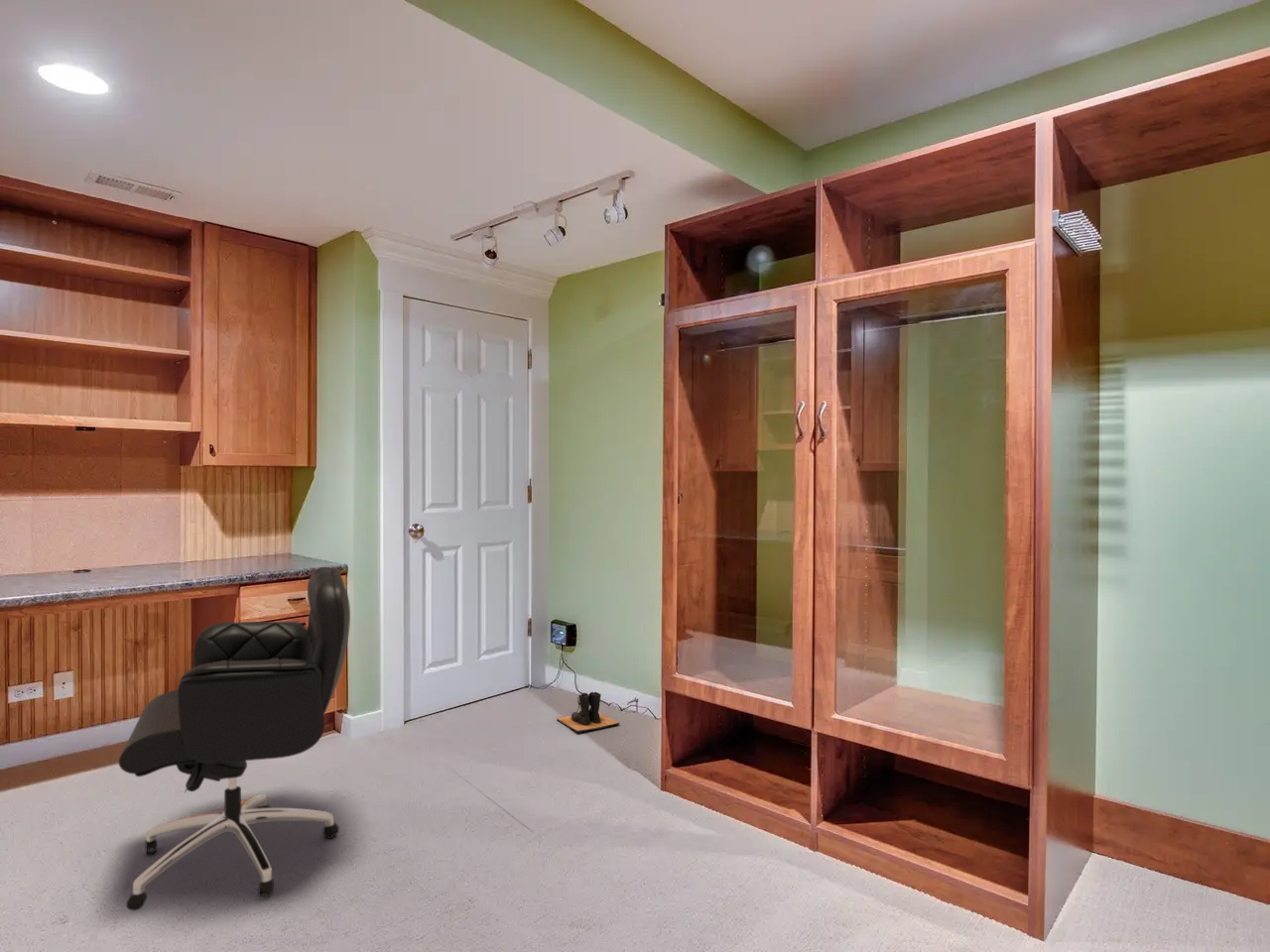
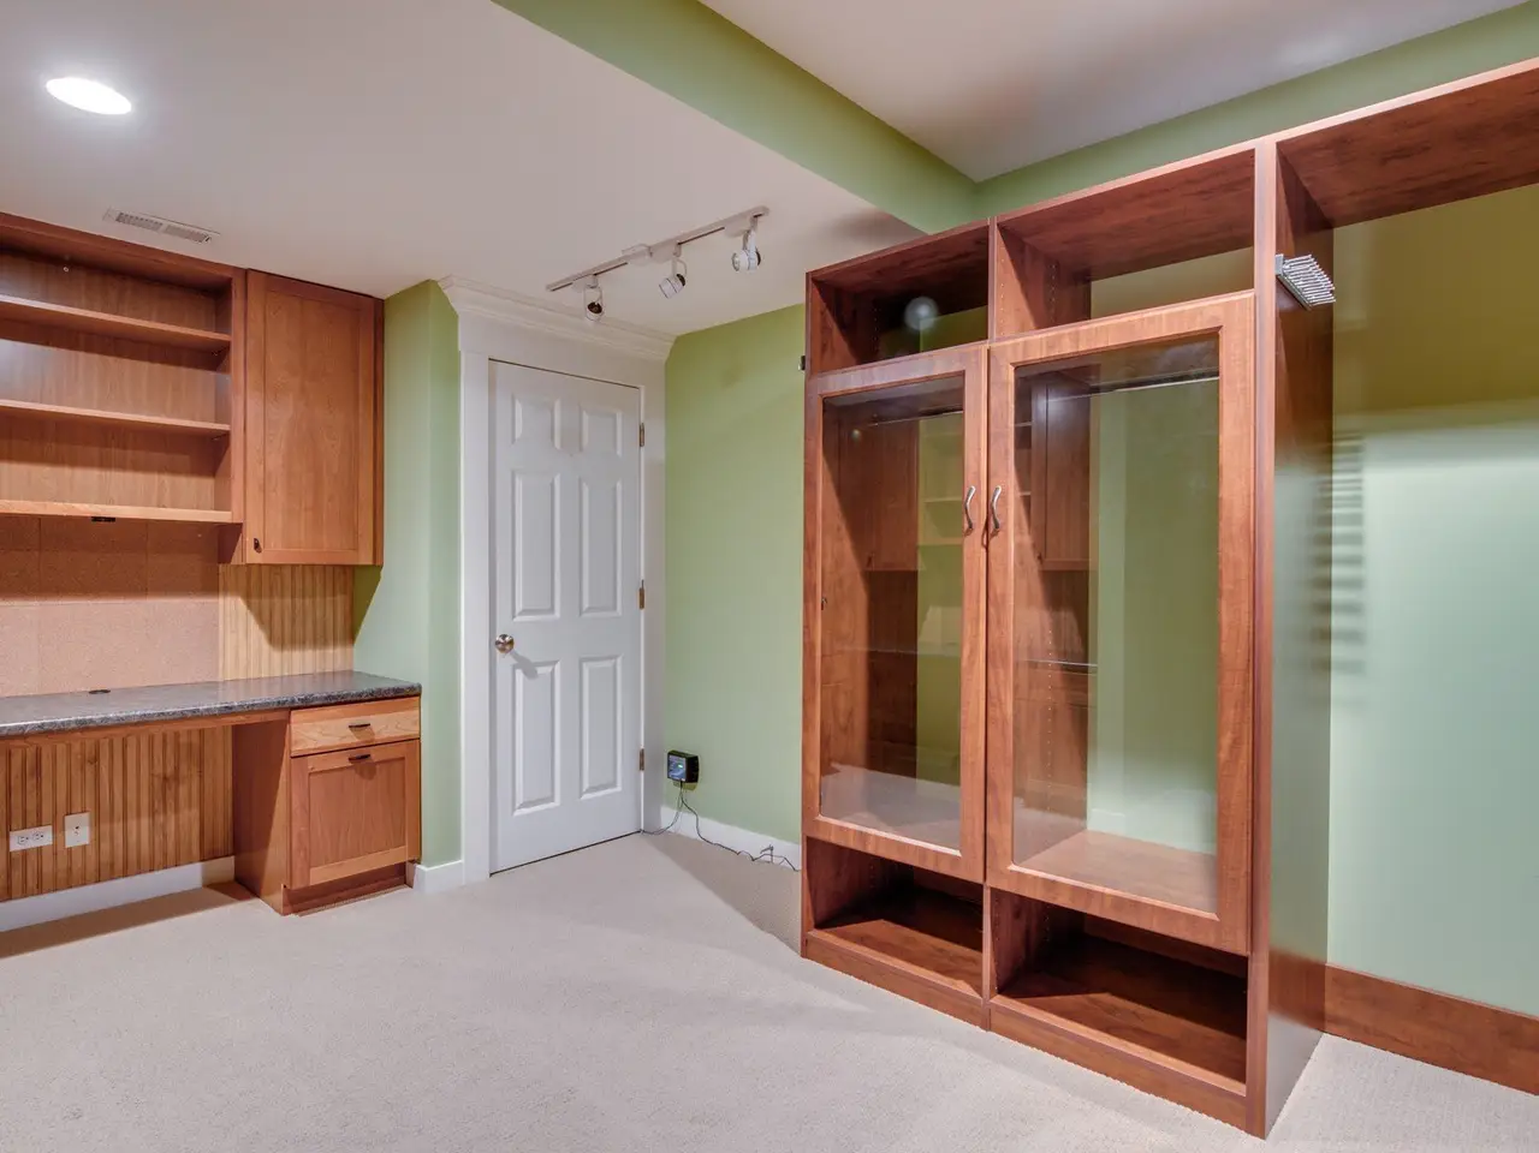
- office chair (246, 713)
- boots (587, 707)
